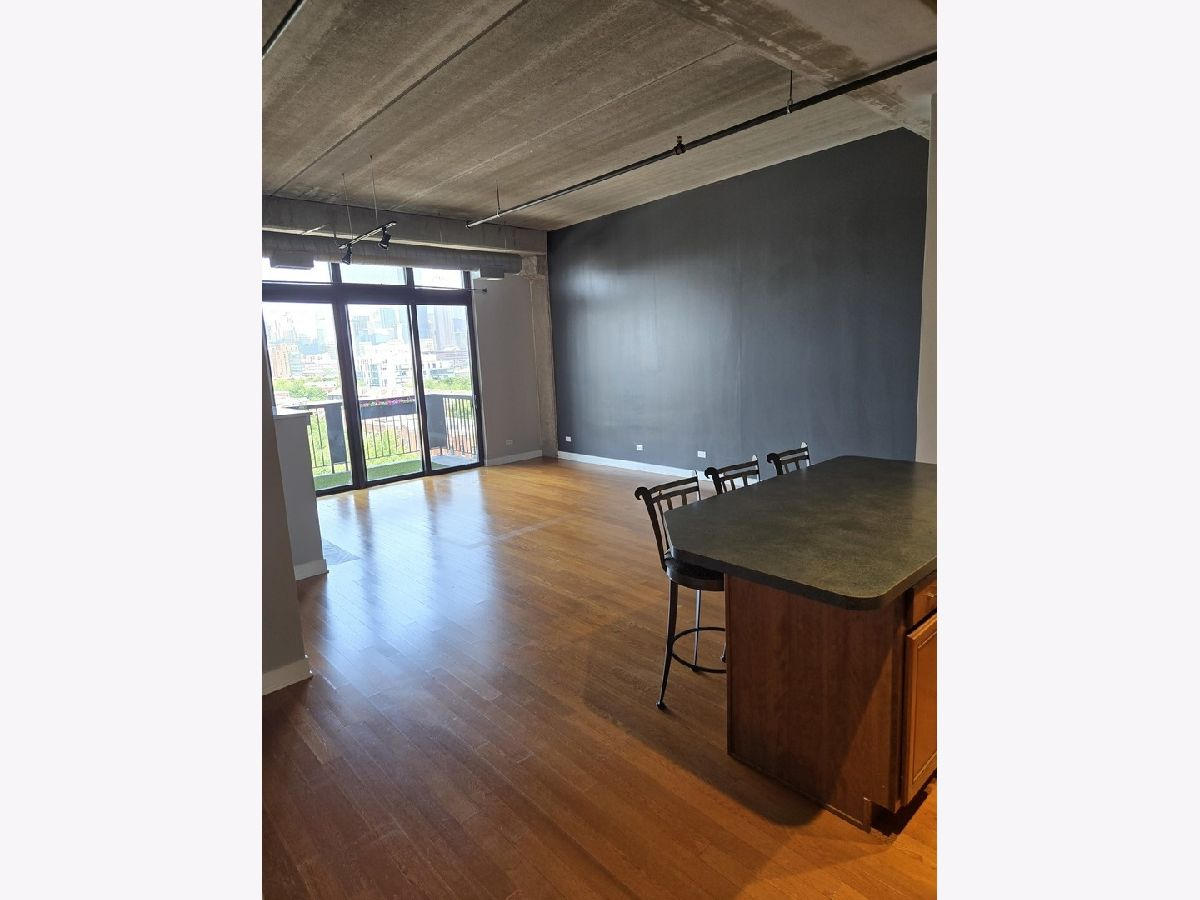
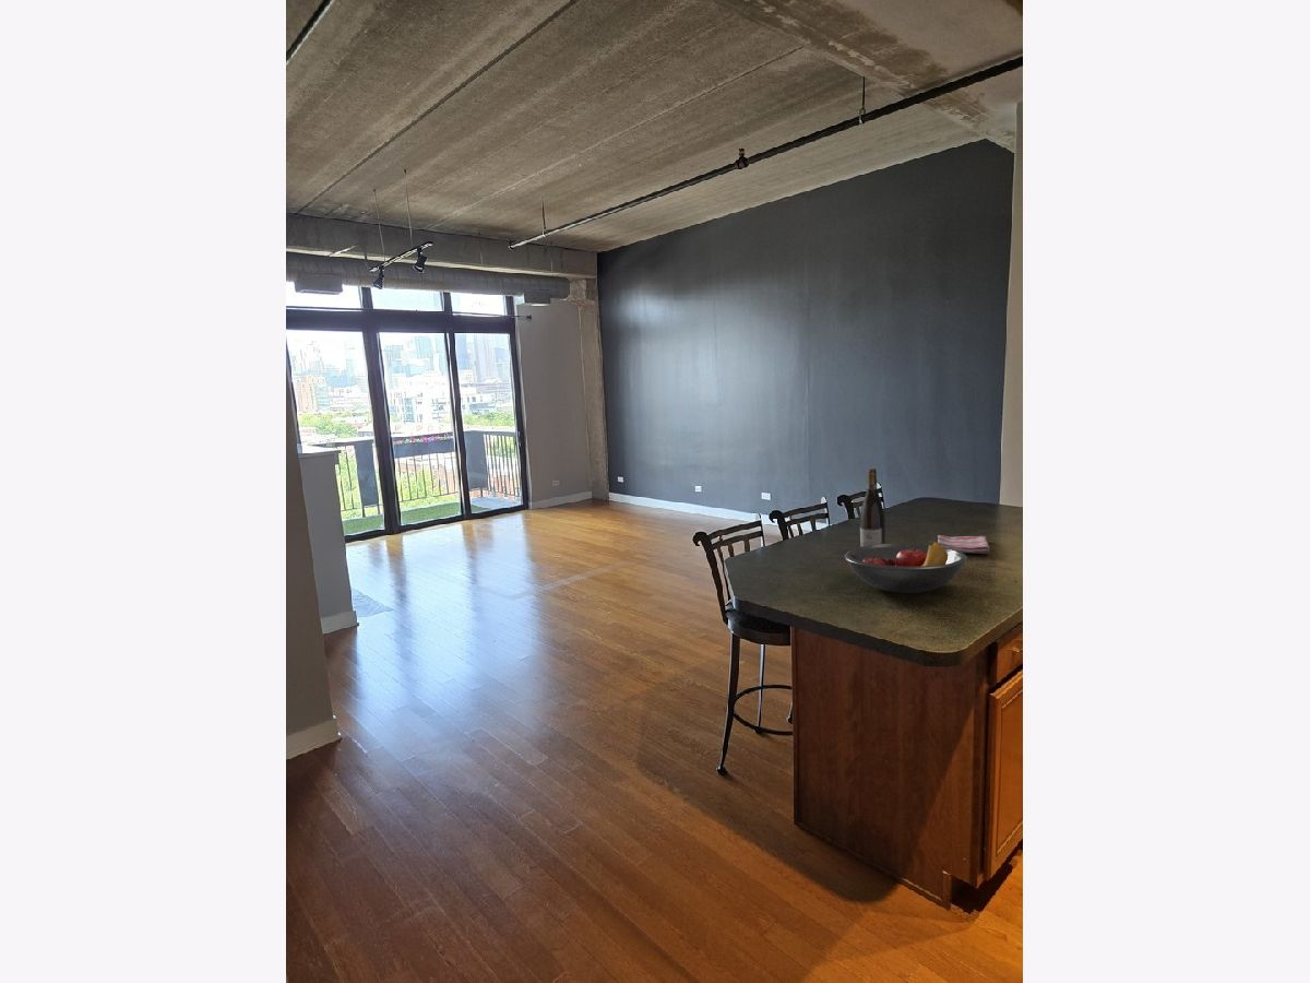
+ wine bottle (872, 510)
+ fruit bowl (904, 566)
+ dish towel (962, 542)
